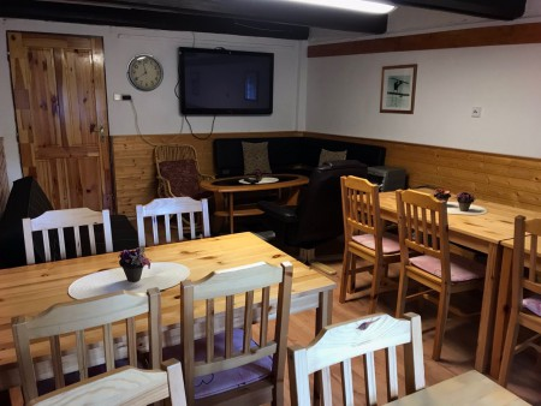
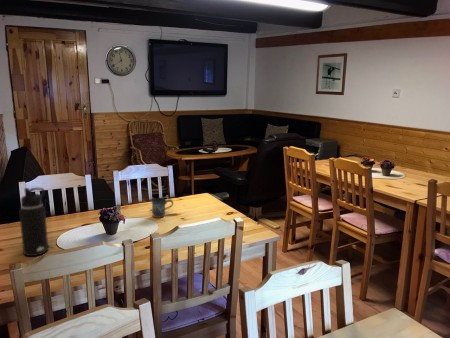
+ mug (161, 208)
+ water bottle (34, 218)
